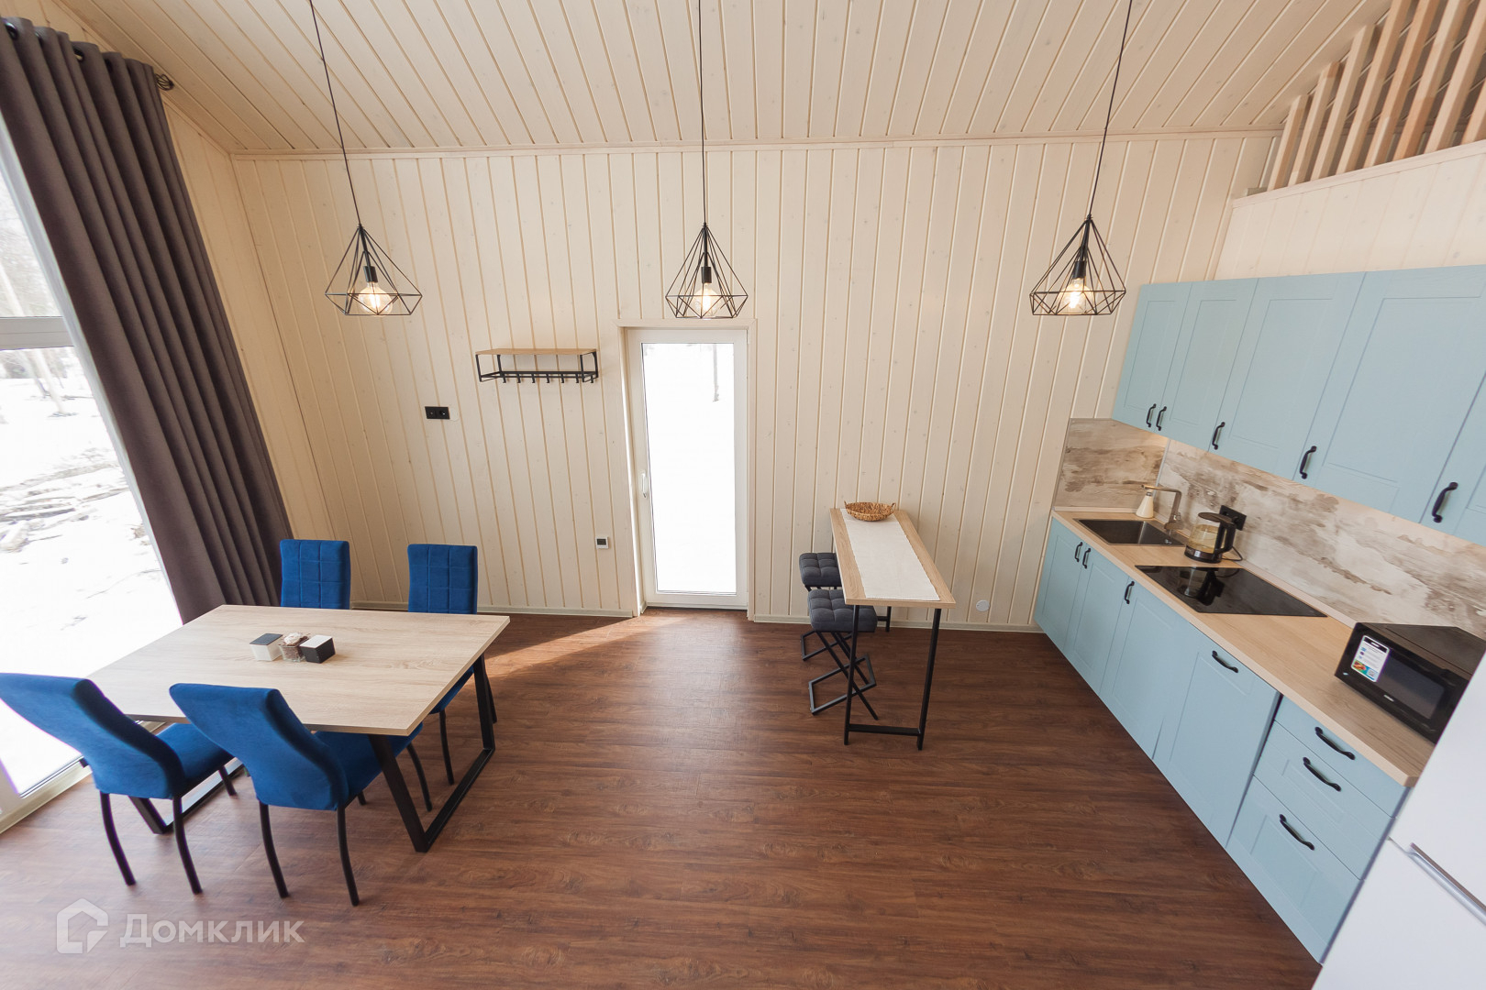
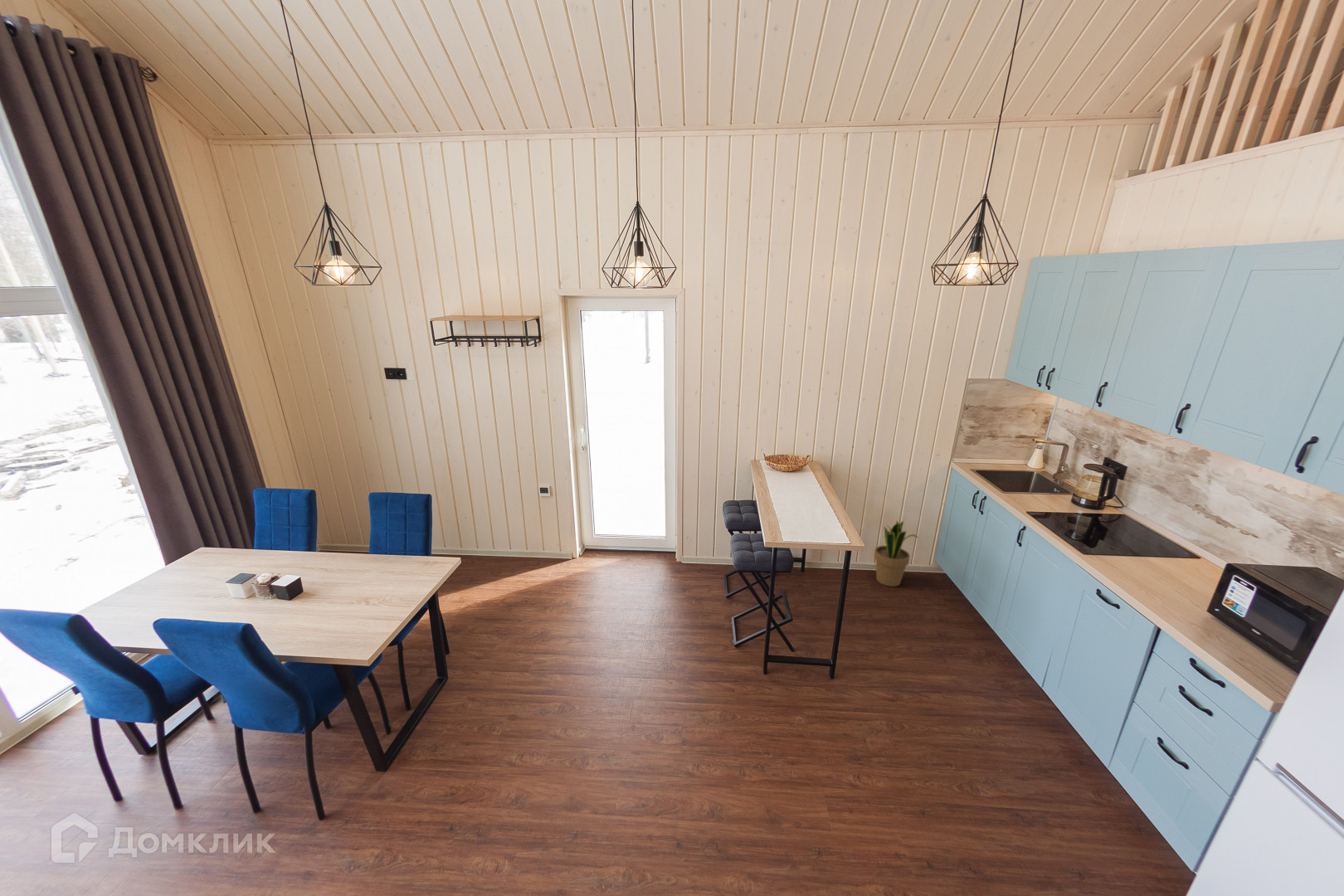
+ potted plant (894, 553)
